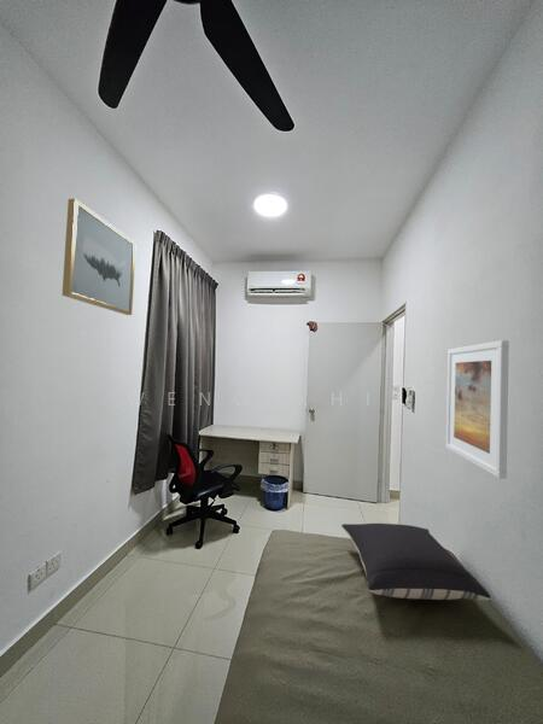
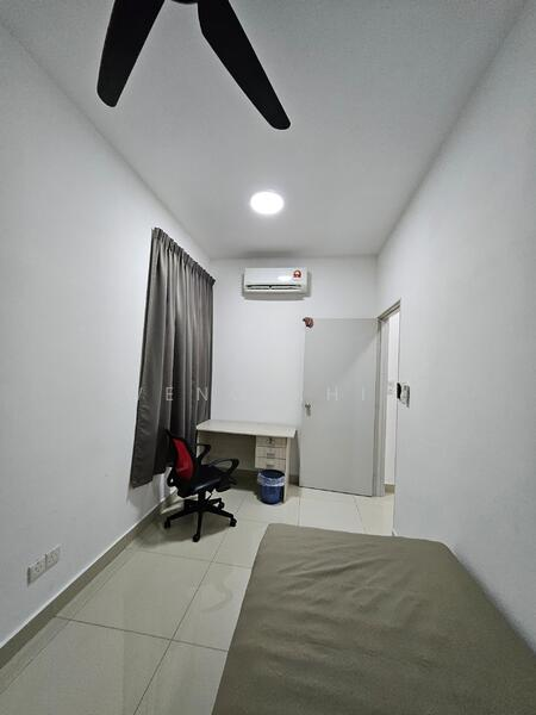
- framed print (472, 402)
- wall art (104, 264)
- pillow (402, 554)
